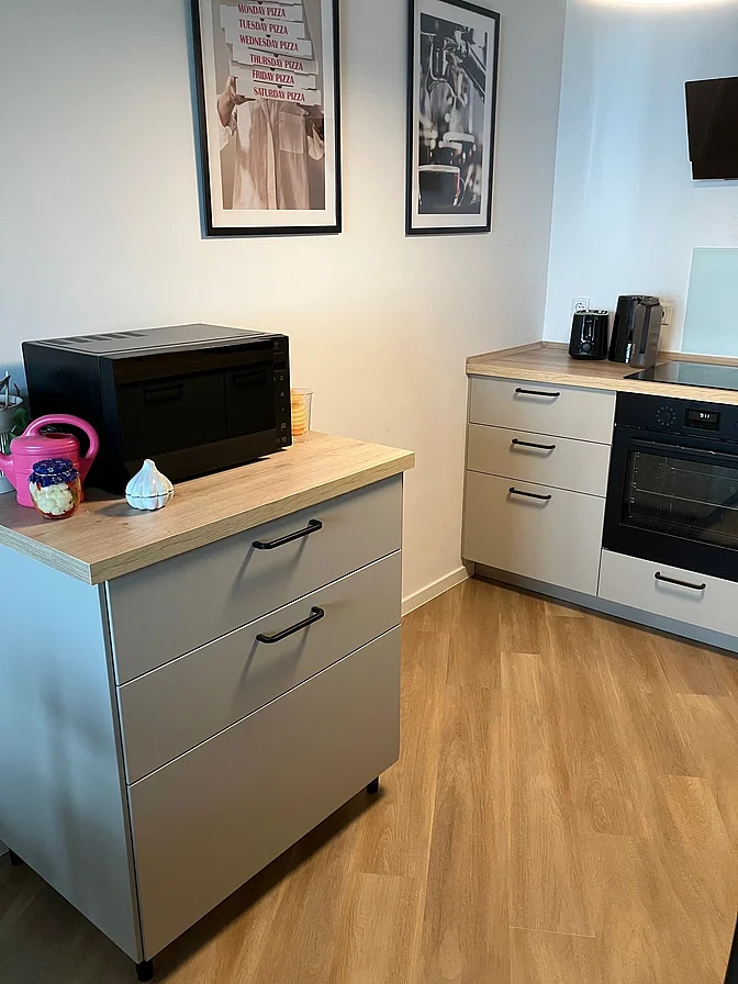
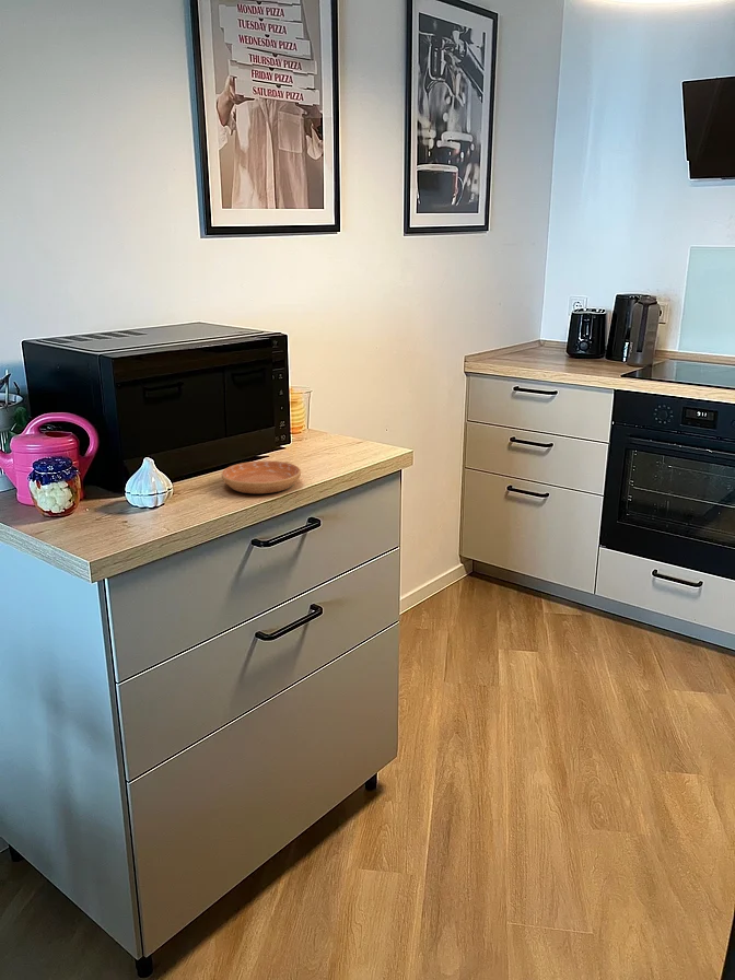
+ saucer (261, 477)
